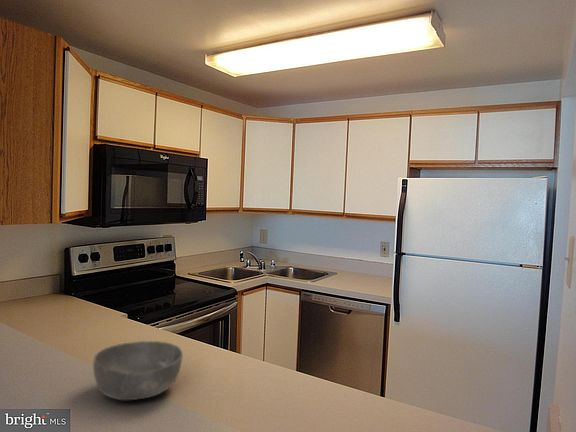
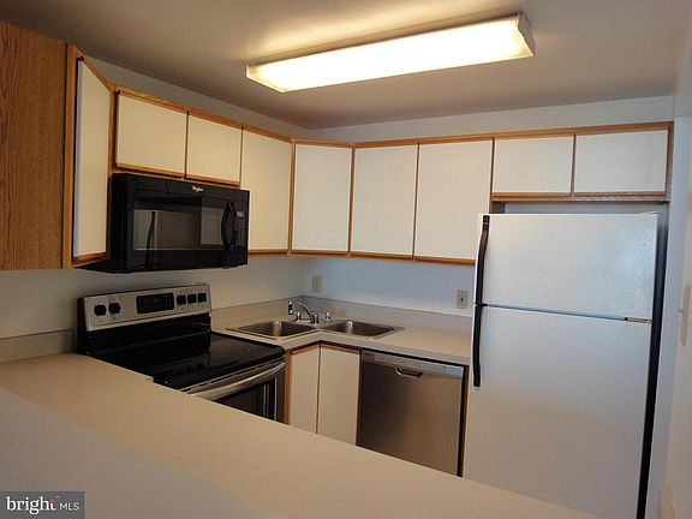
- bowl (139, 372)
